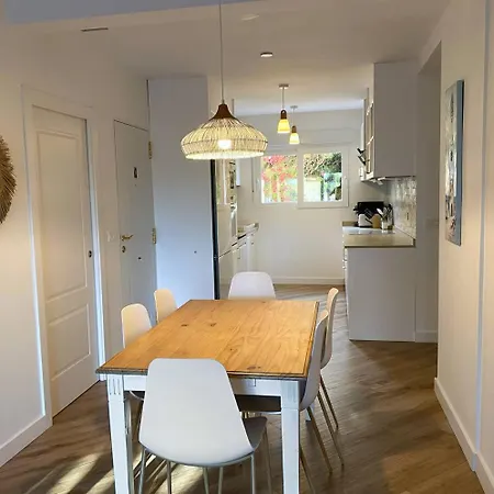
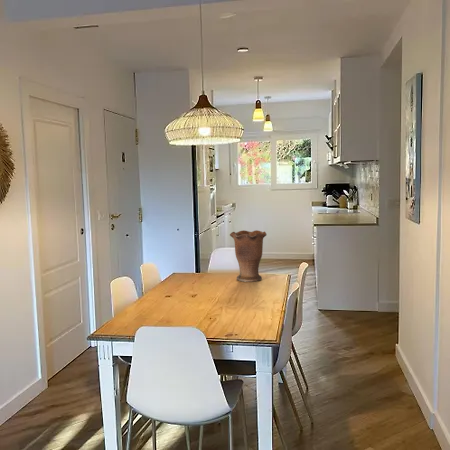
+ vase (249, 255)
